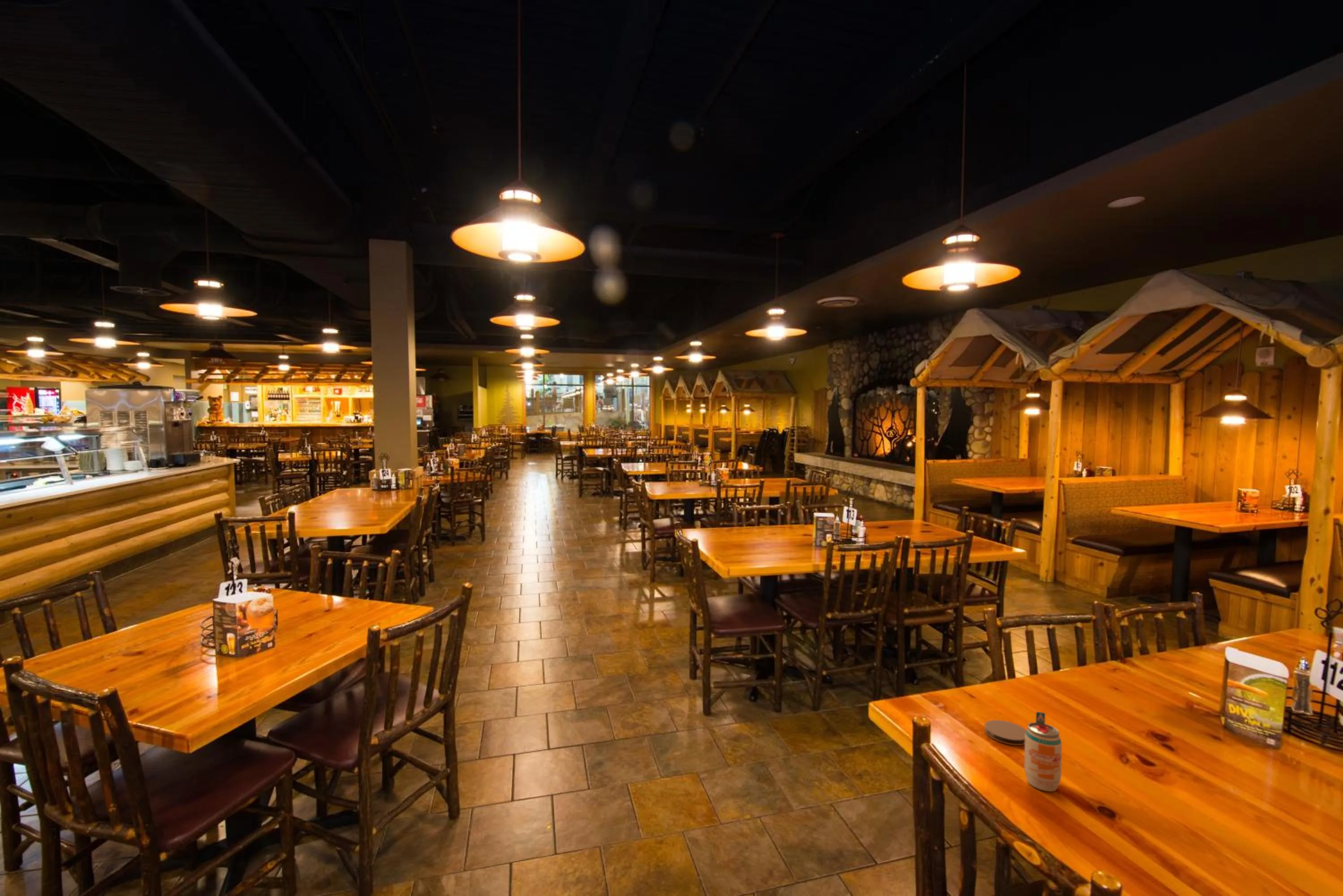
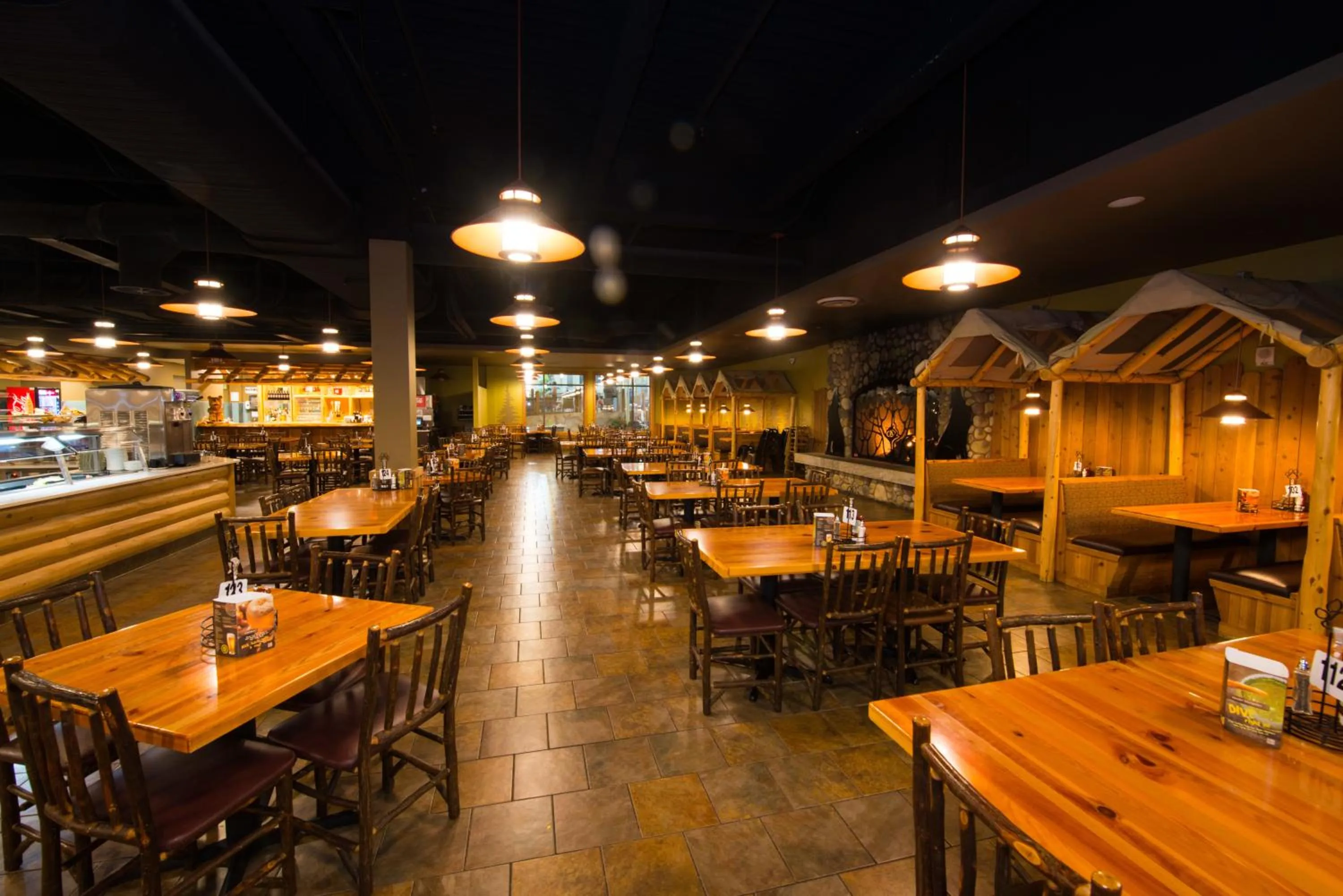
- coaster (1006, 732)
- beverage can (1043, 751)
